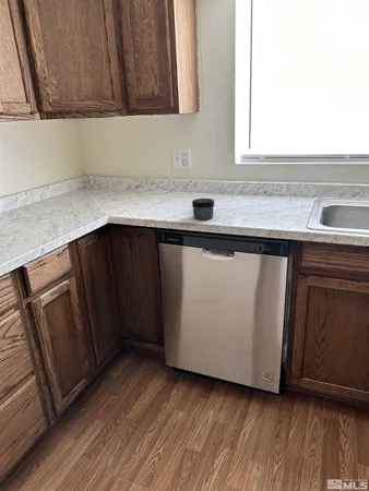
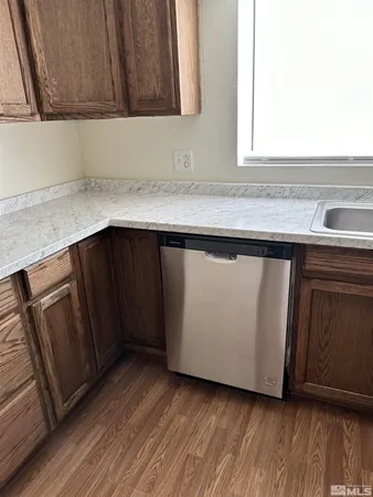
- jar (203, 208)
